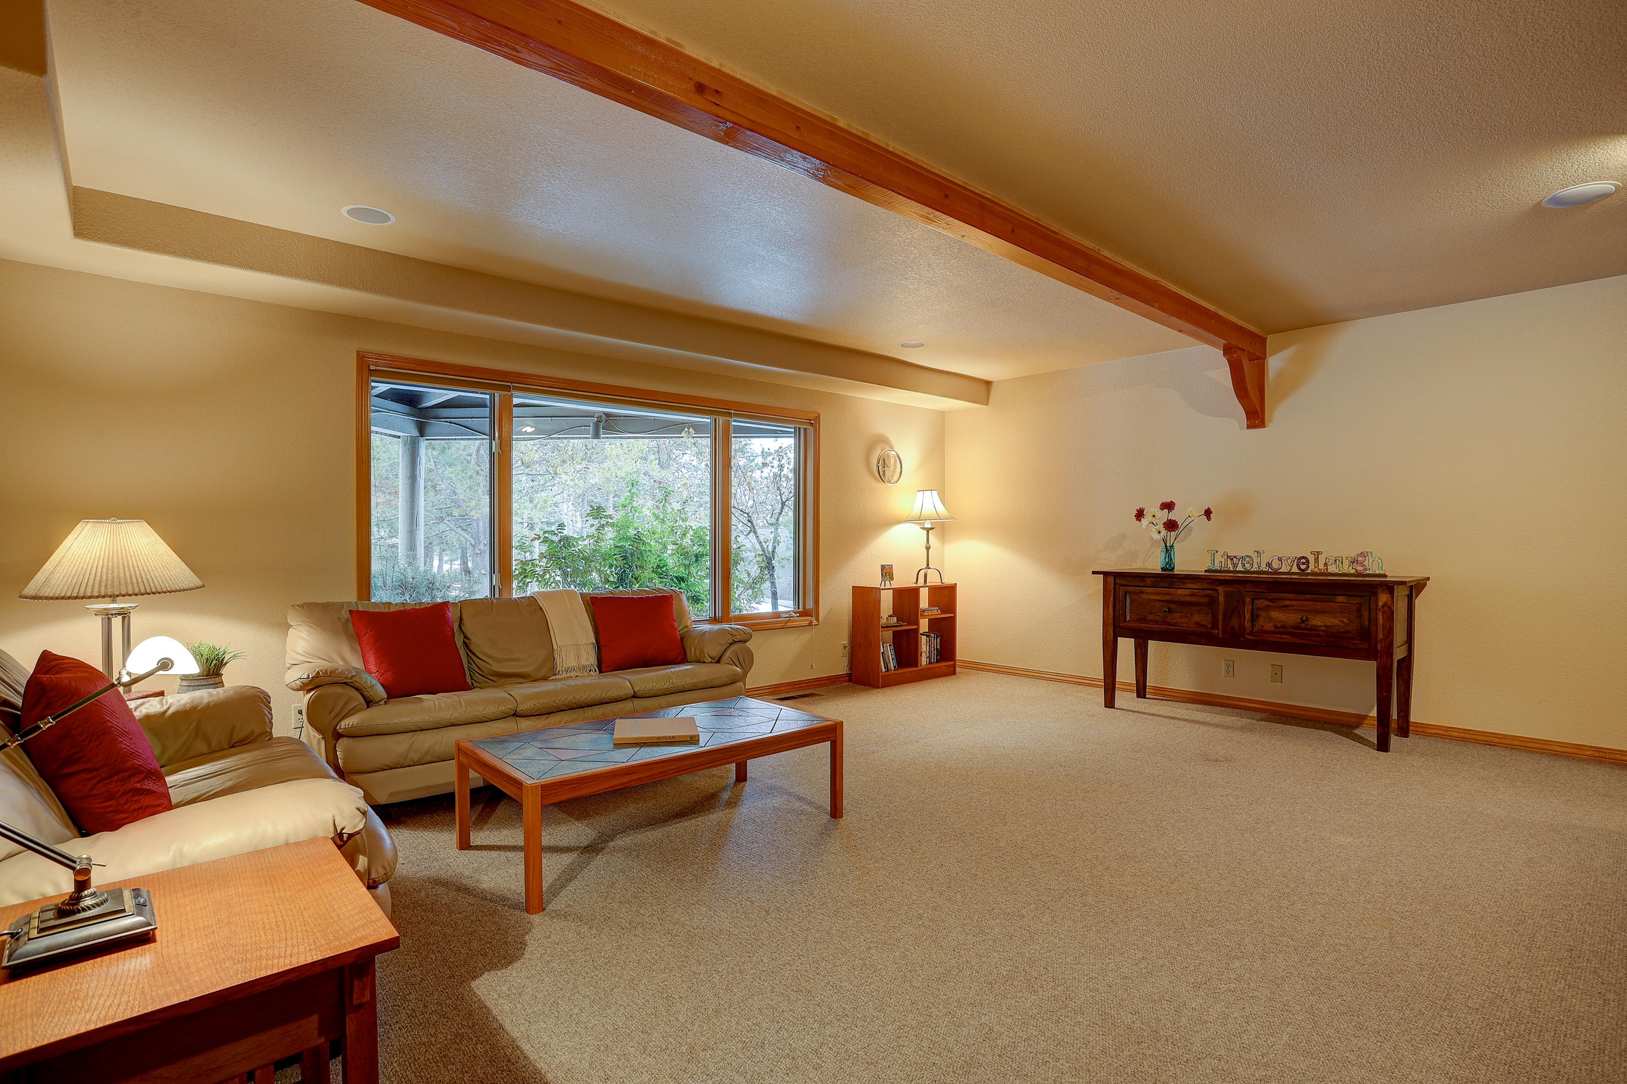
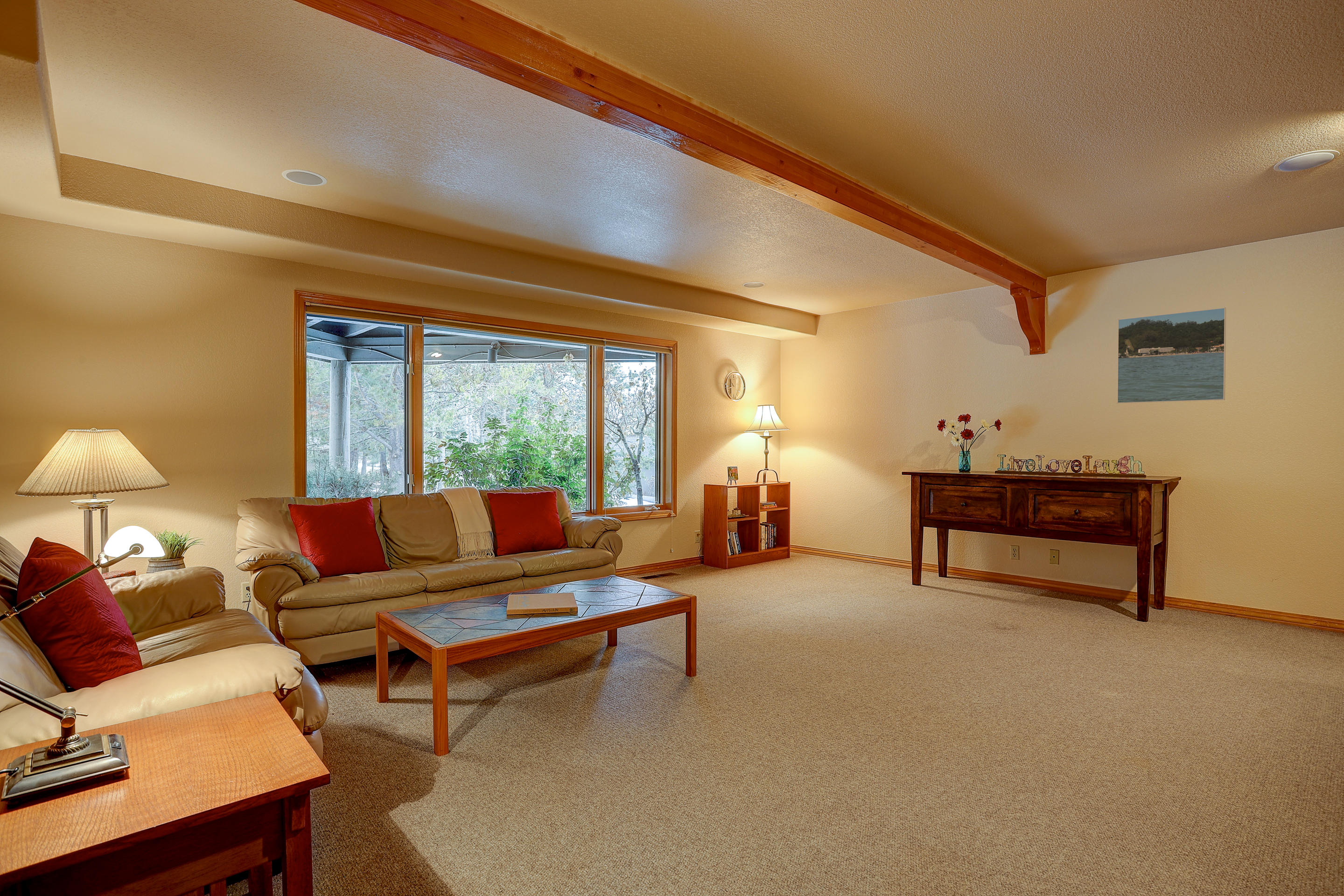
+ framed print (1169, 357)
